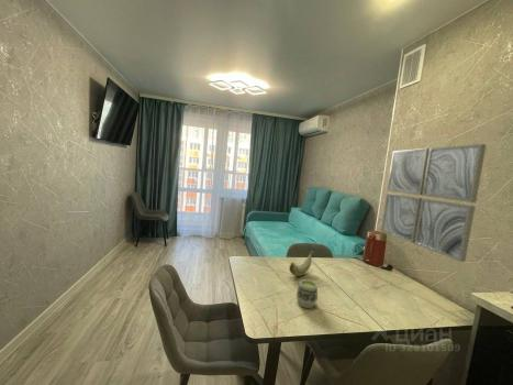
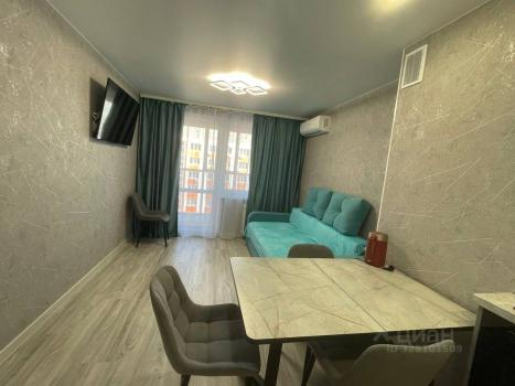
- banana (301, 264)
- wall art (422, 198)
- cup (306, 294)
